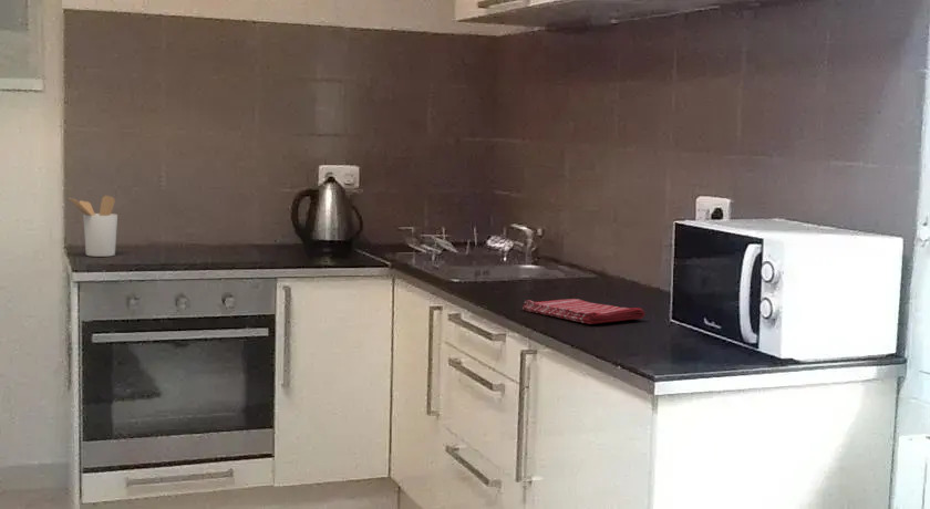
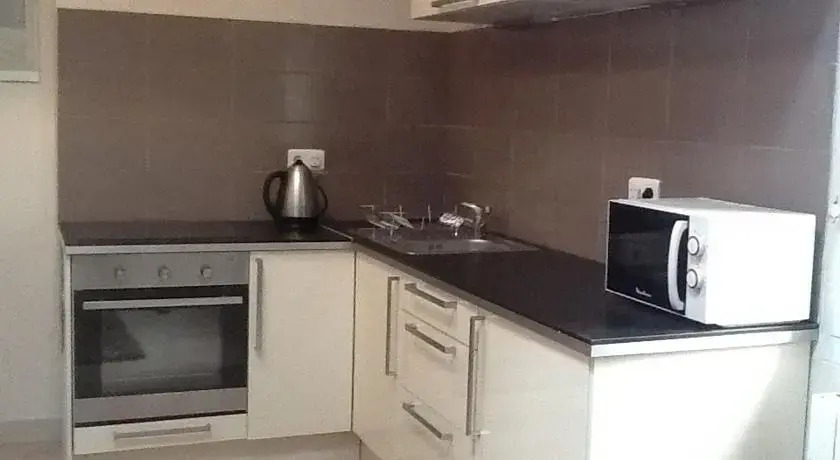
- dish towel (582, 309)
- utensil holder (92, 225)
